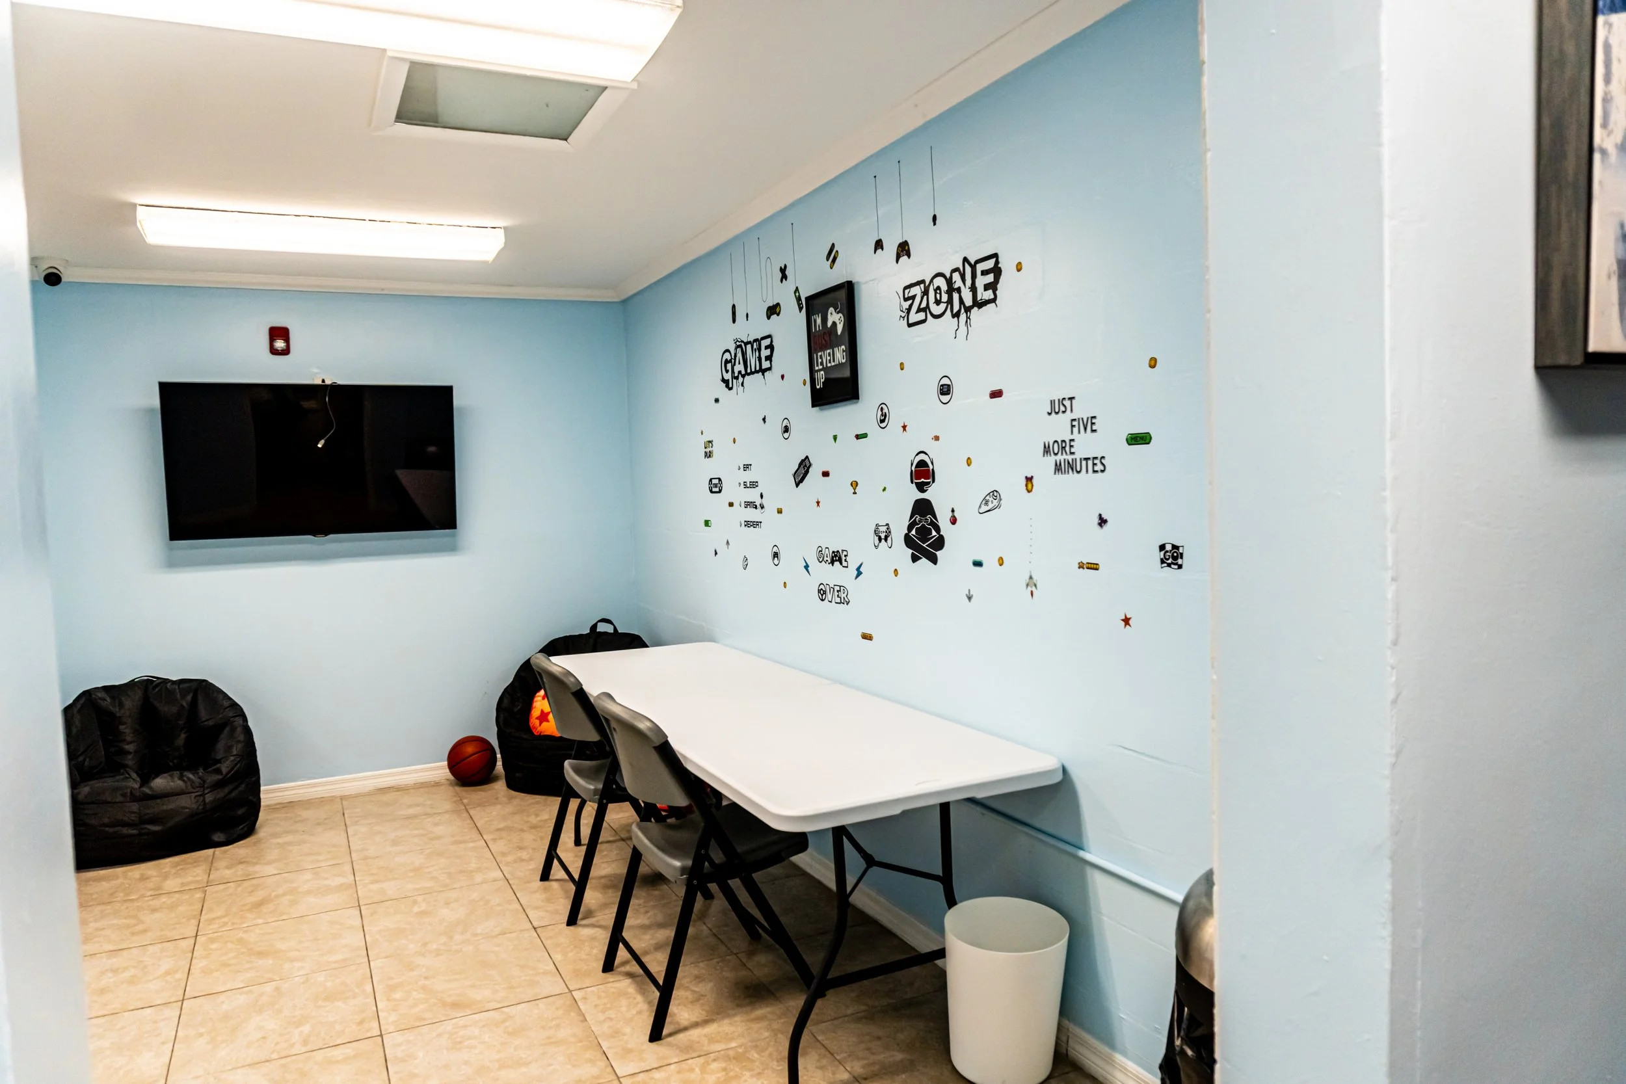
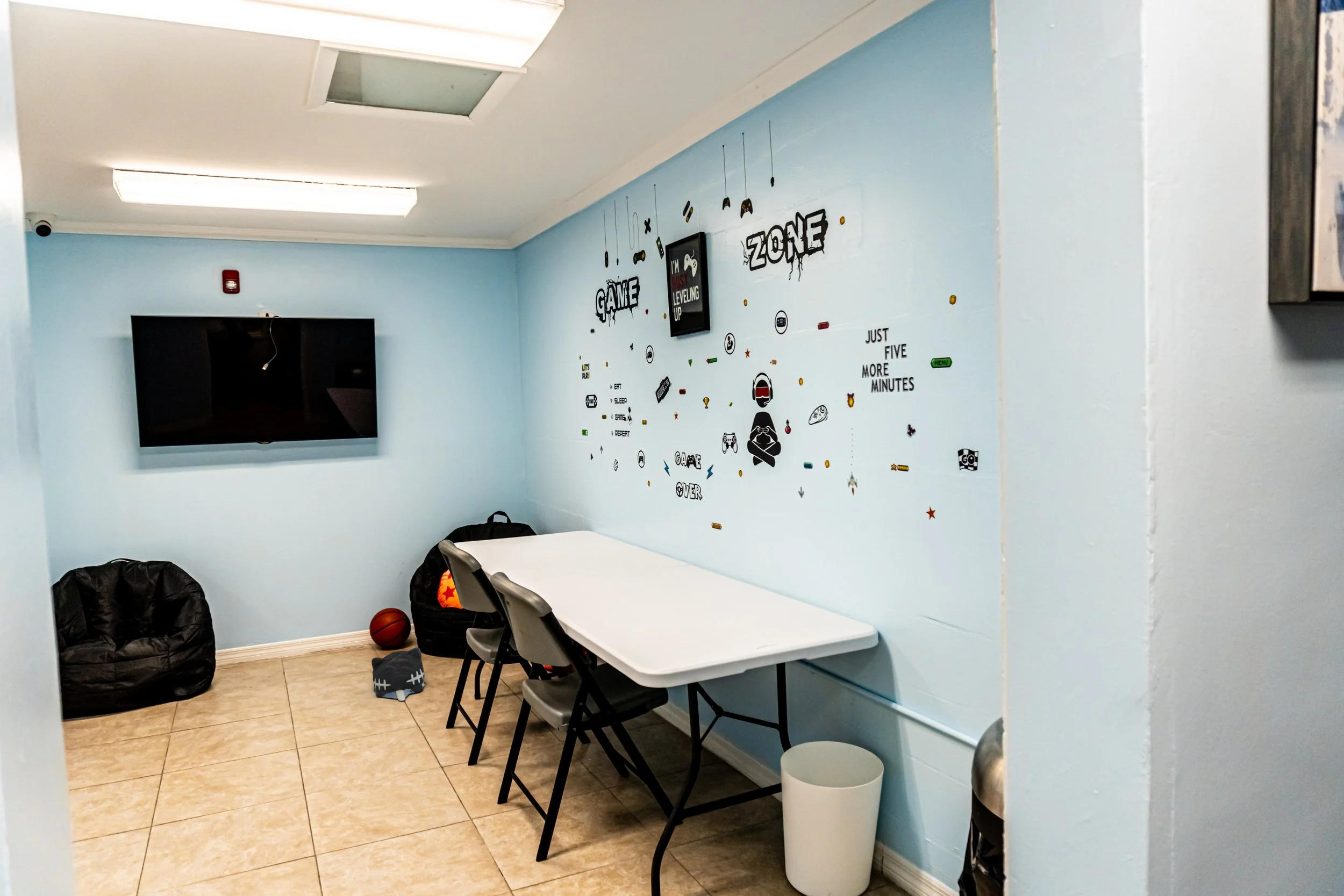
+ plush toy (399, 672)
